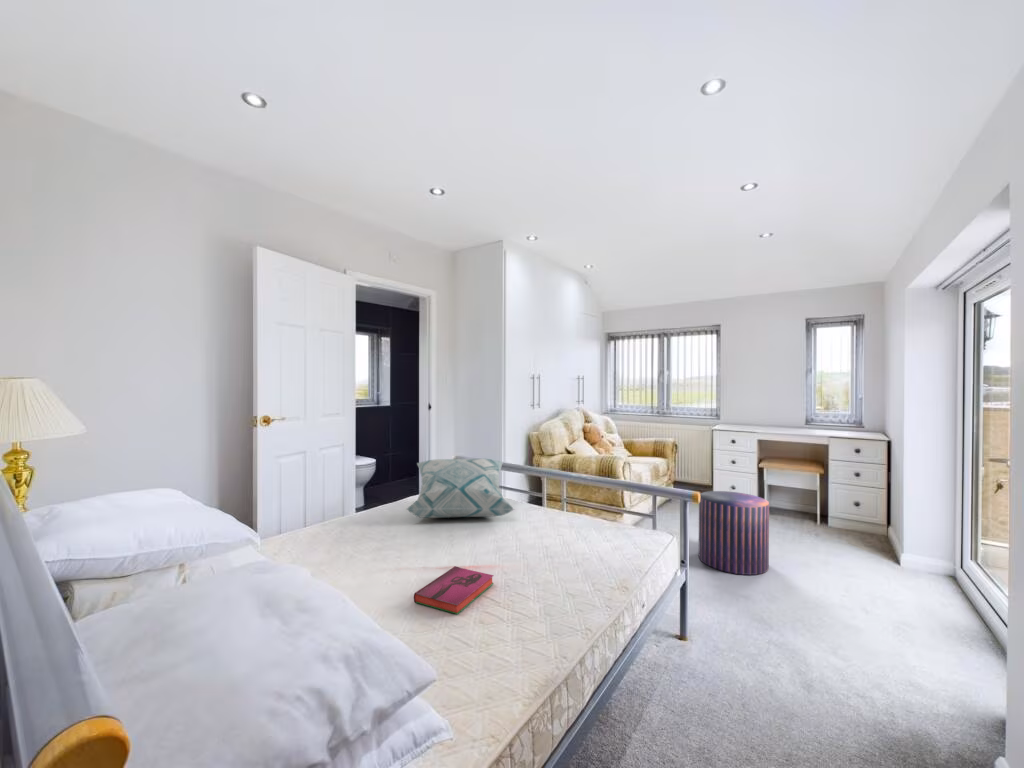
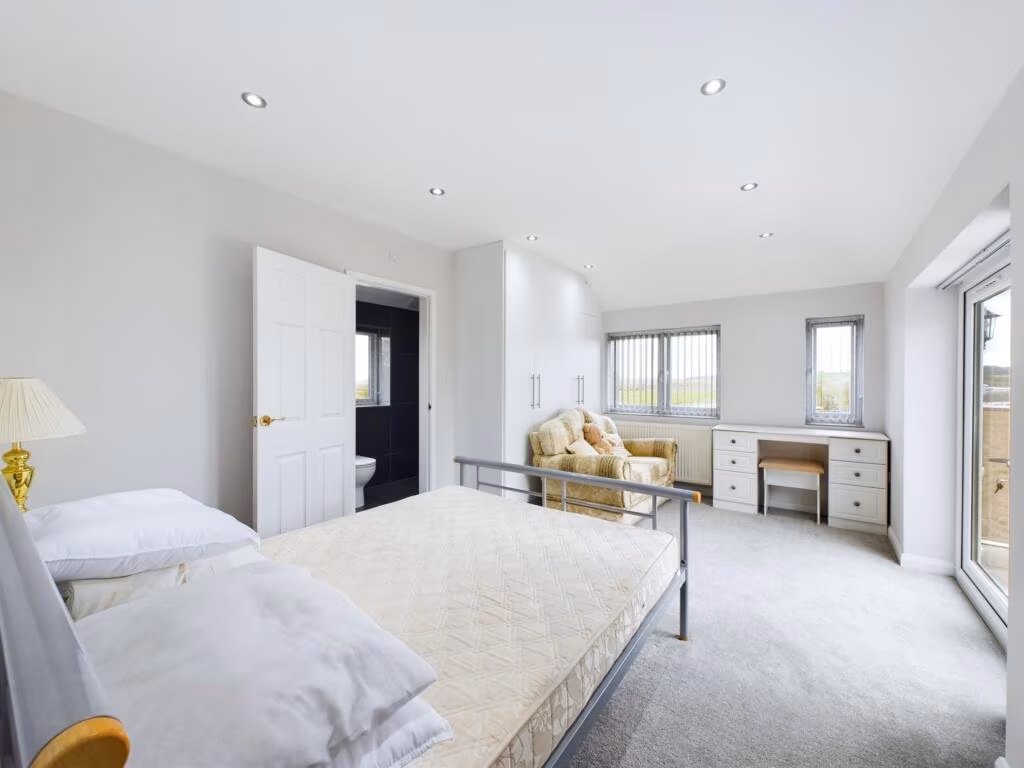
- hardback book (455, 588)
- pouf (732, 529)
- decorative pillow (460, 486)
